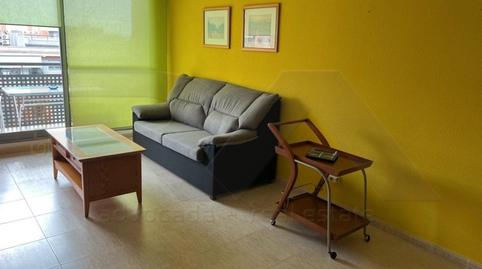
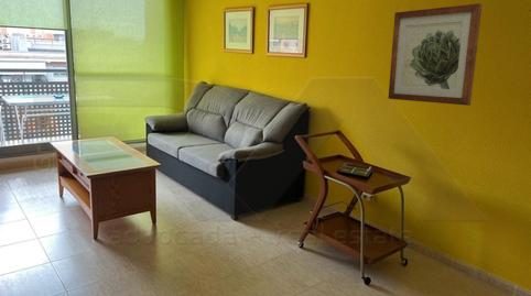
+ wall art (430, 56)
